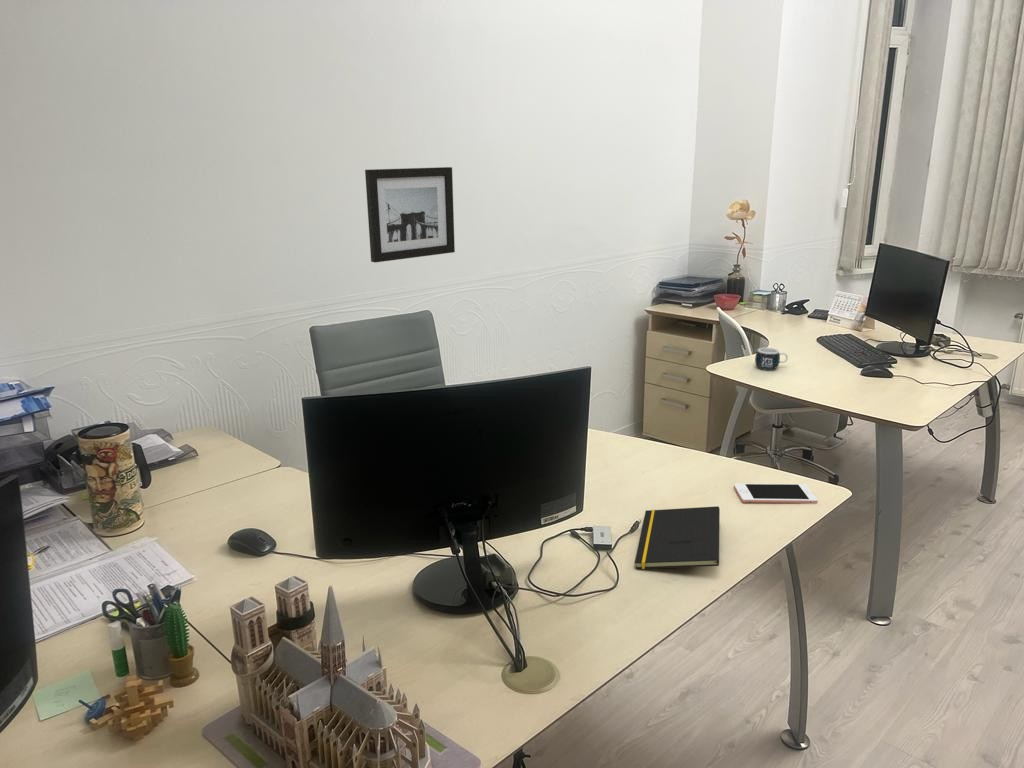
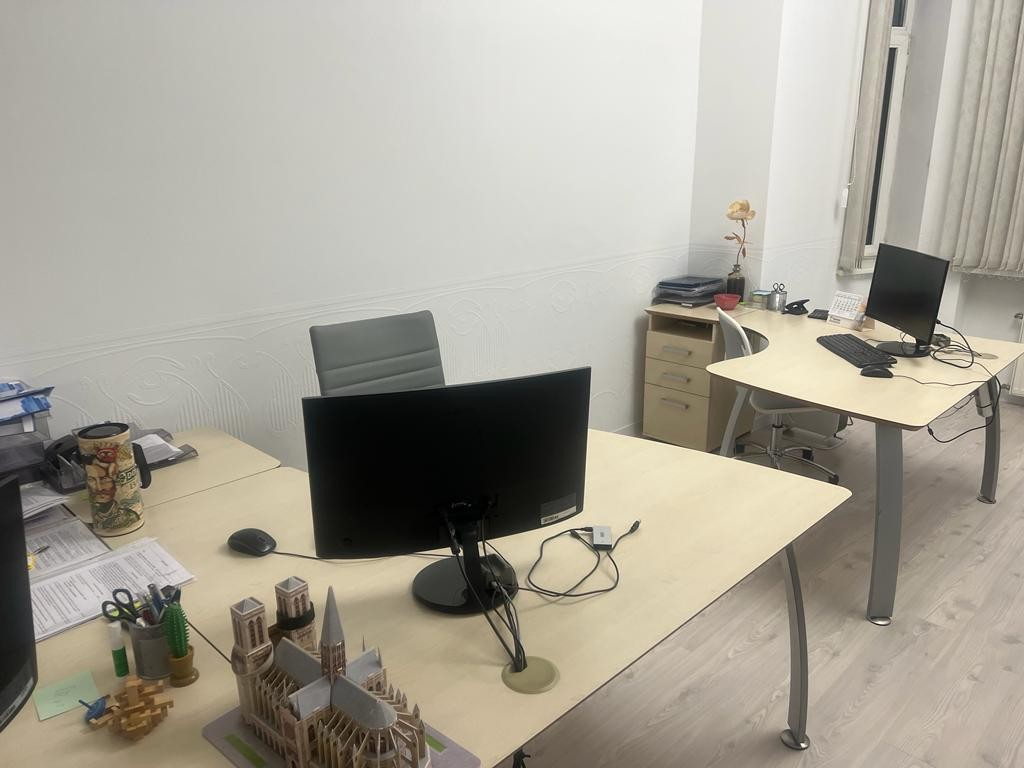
- wall art (412, 213)
- mug (771, 359)
- notepad (679, 536)
- cell phone (774, 493)
